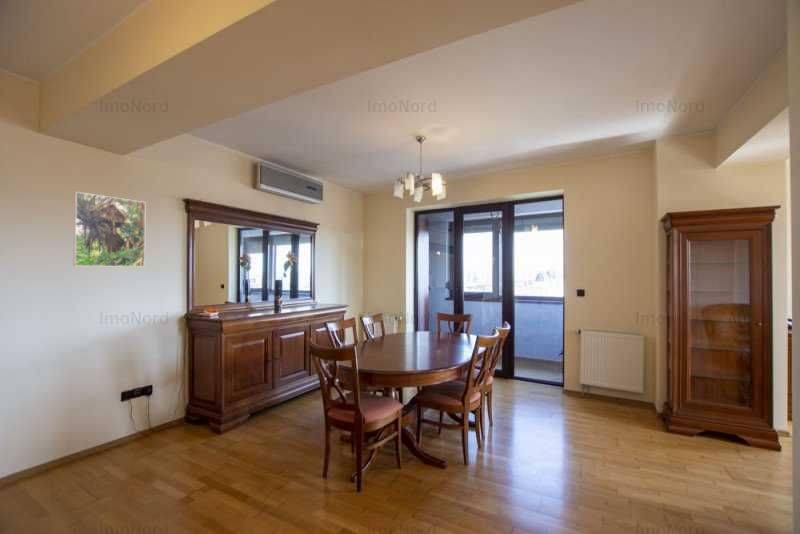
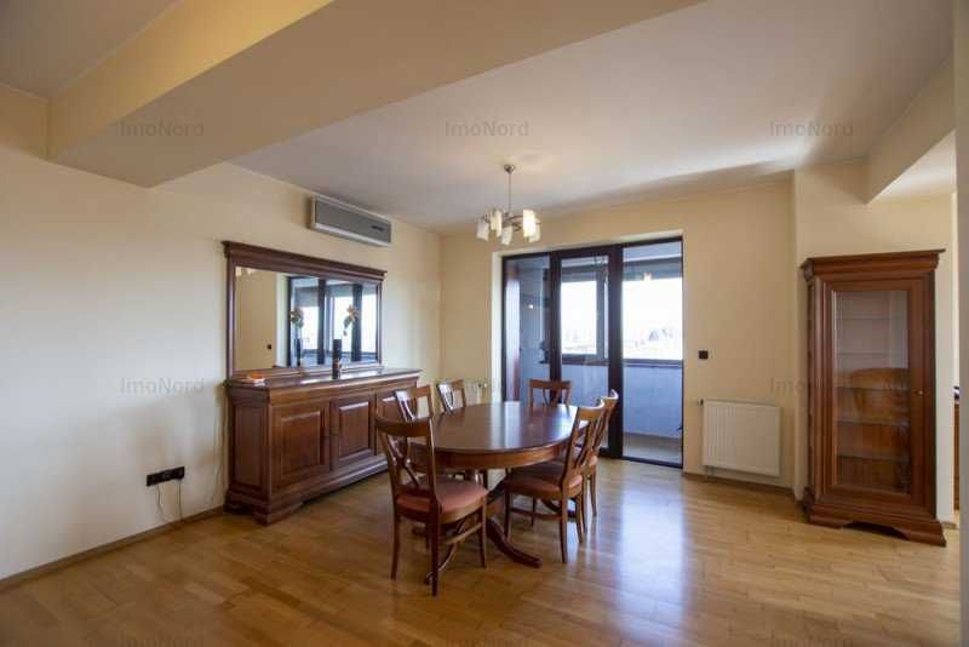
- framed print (111, 231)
